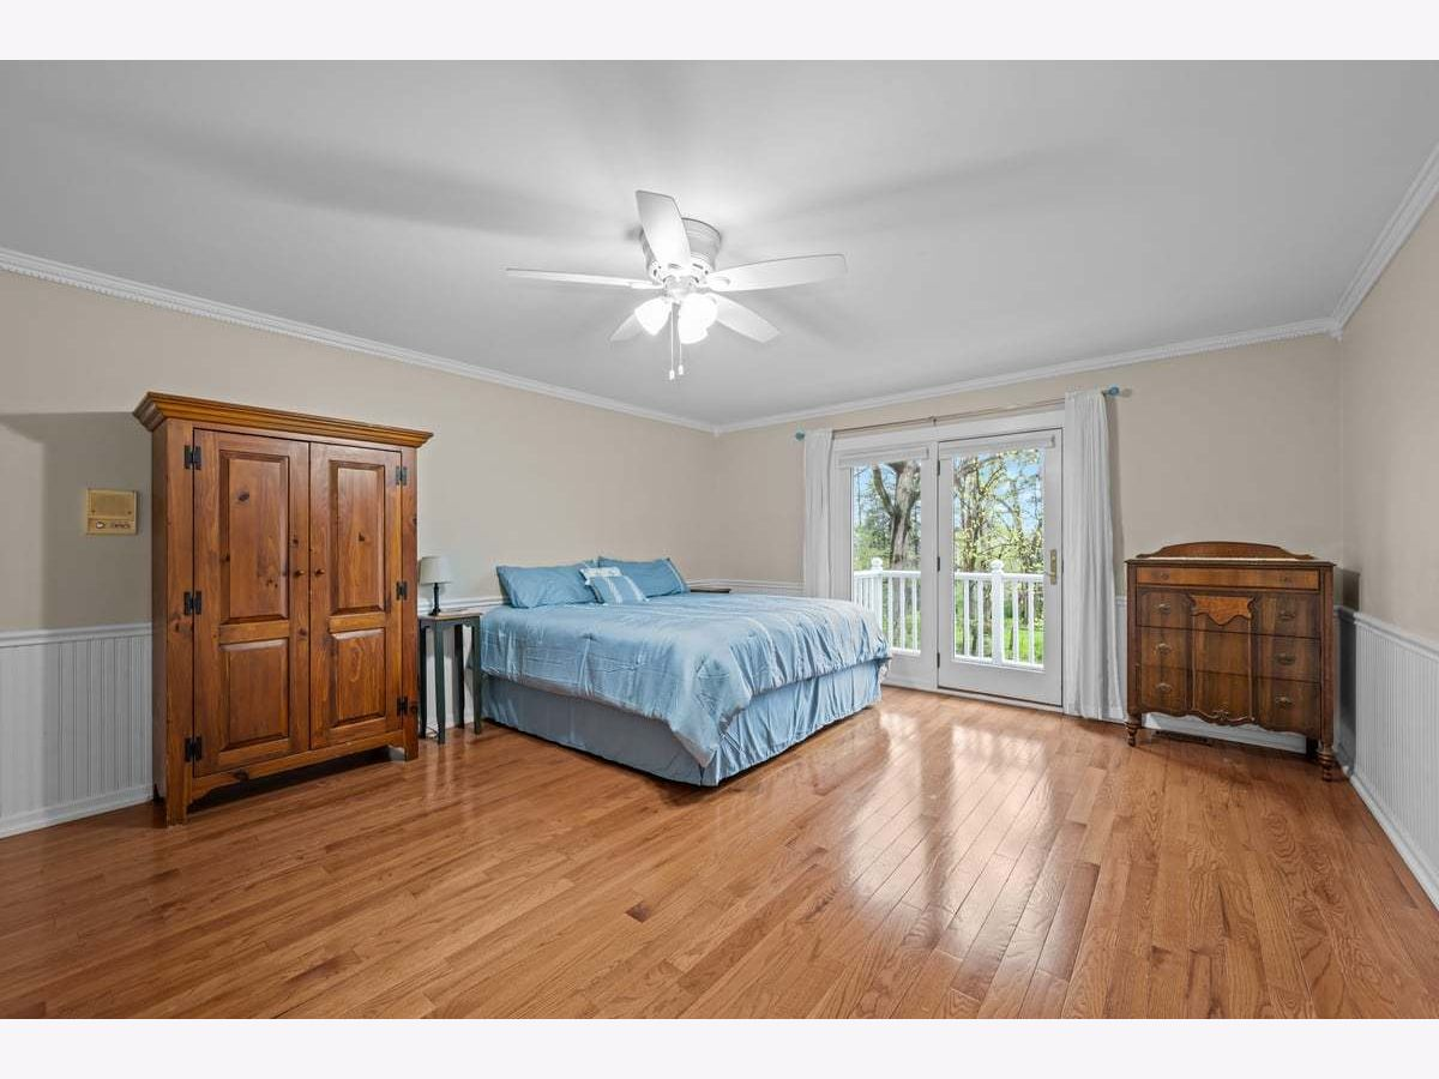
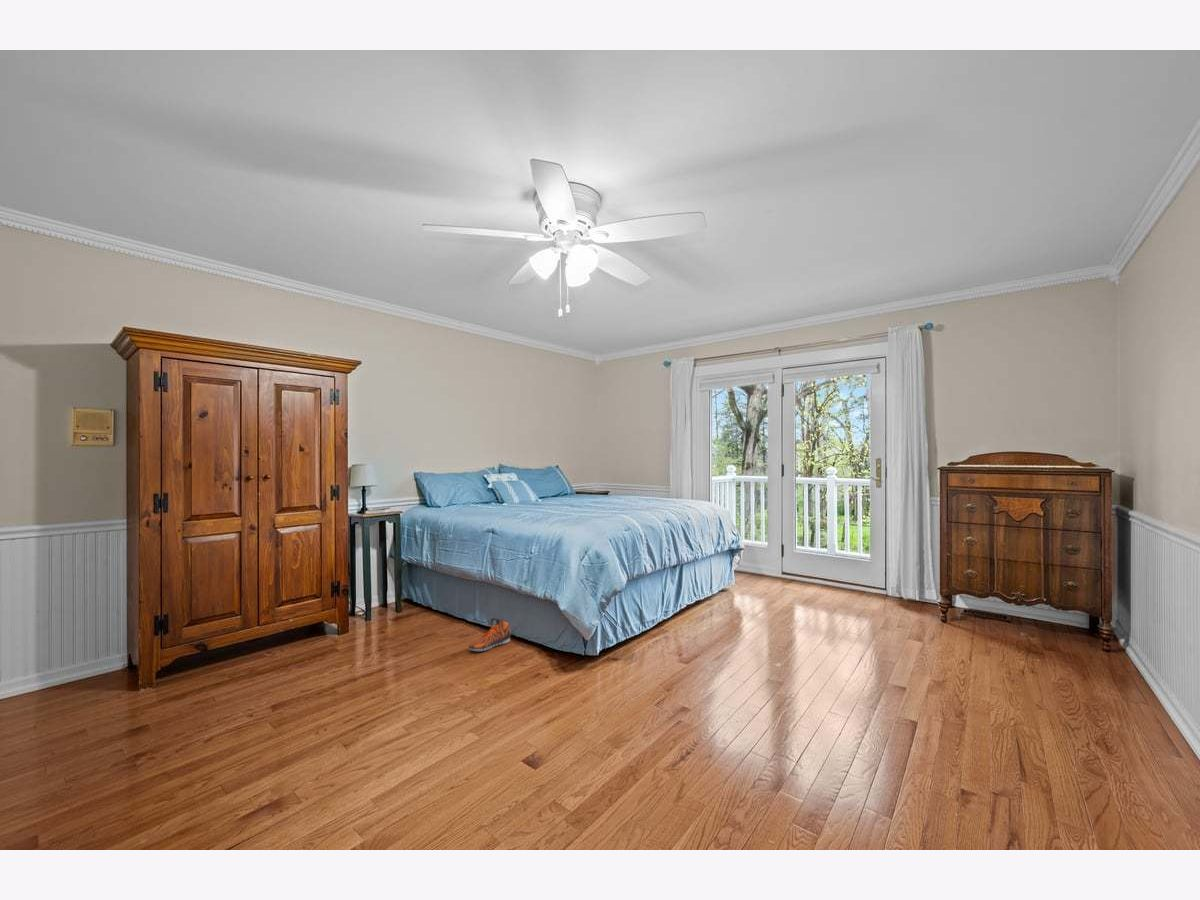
+ sneaker (489, 632)
